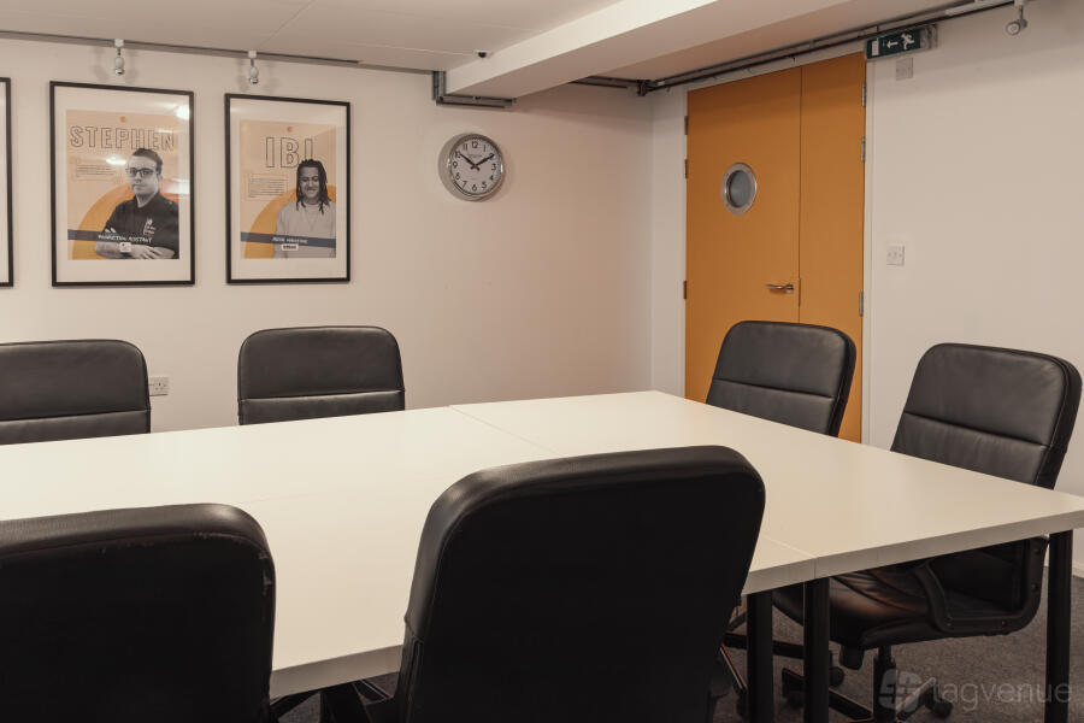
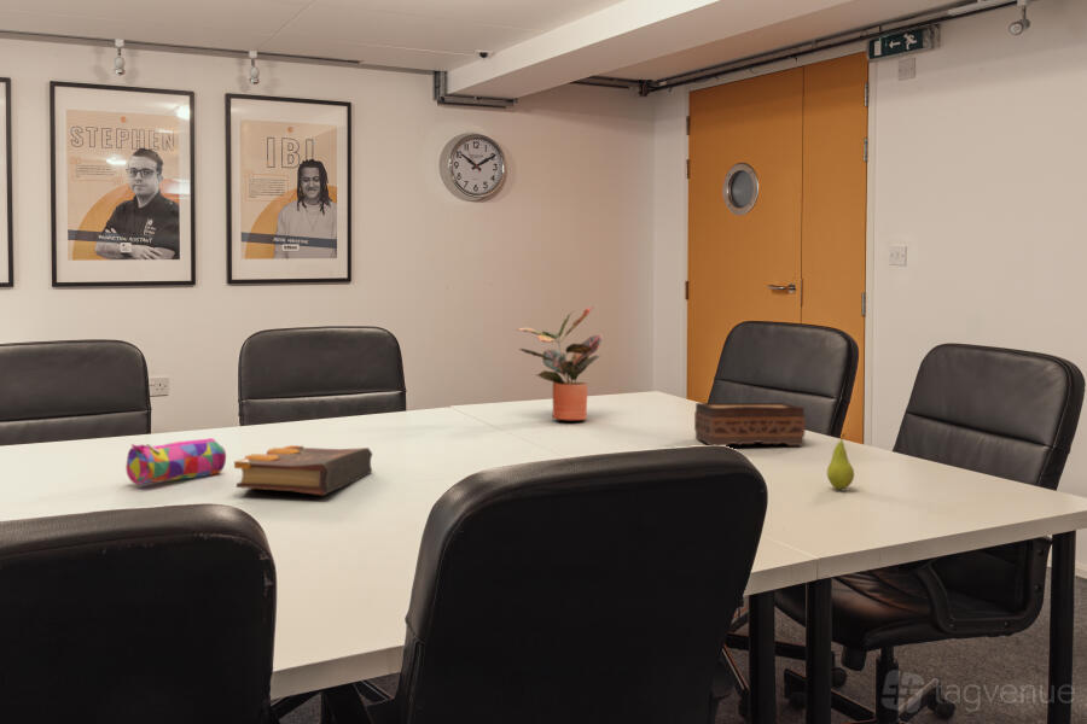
+ fruit (839, 461)
+ tissue box (748, 424)
+ book (306, 467)
+ potted plant (558, 362)
+ pencil case (176, 459)
